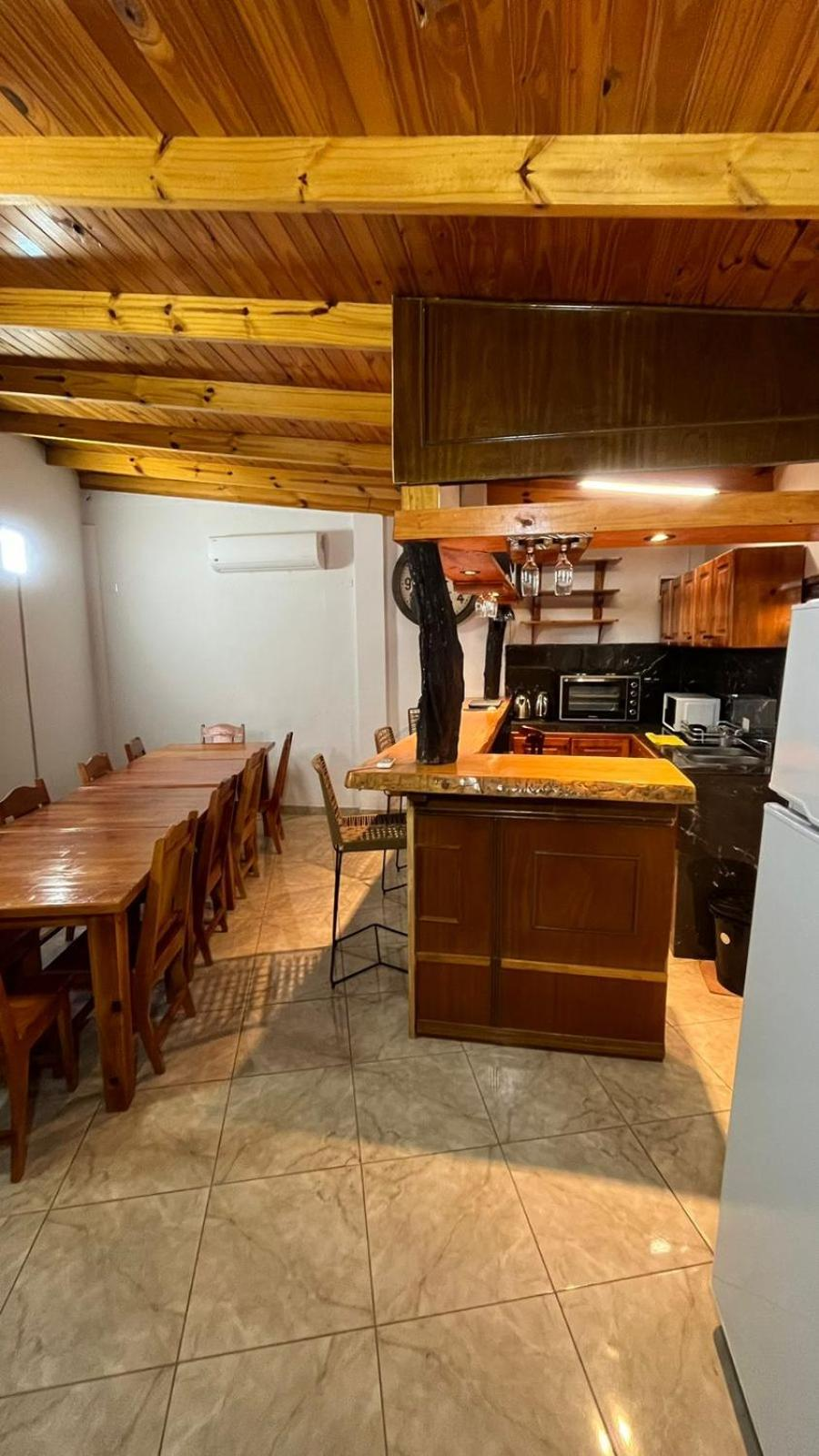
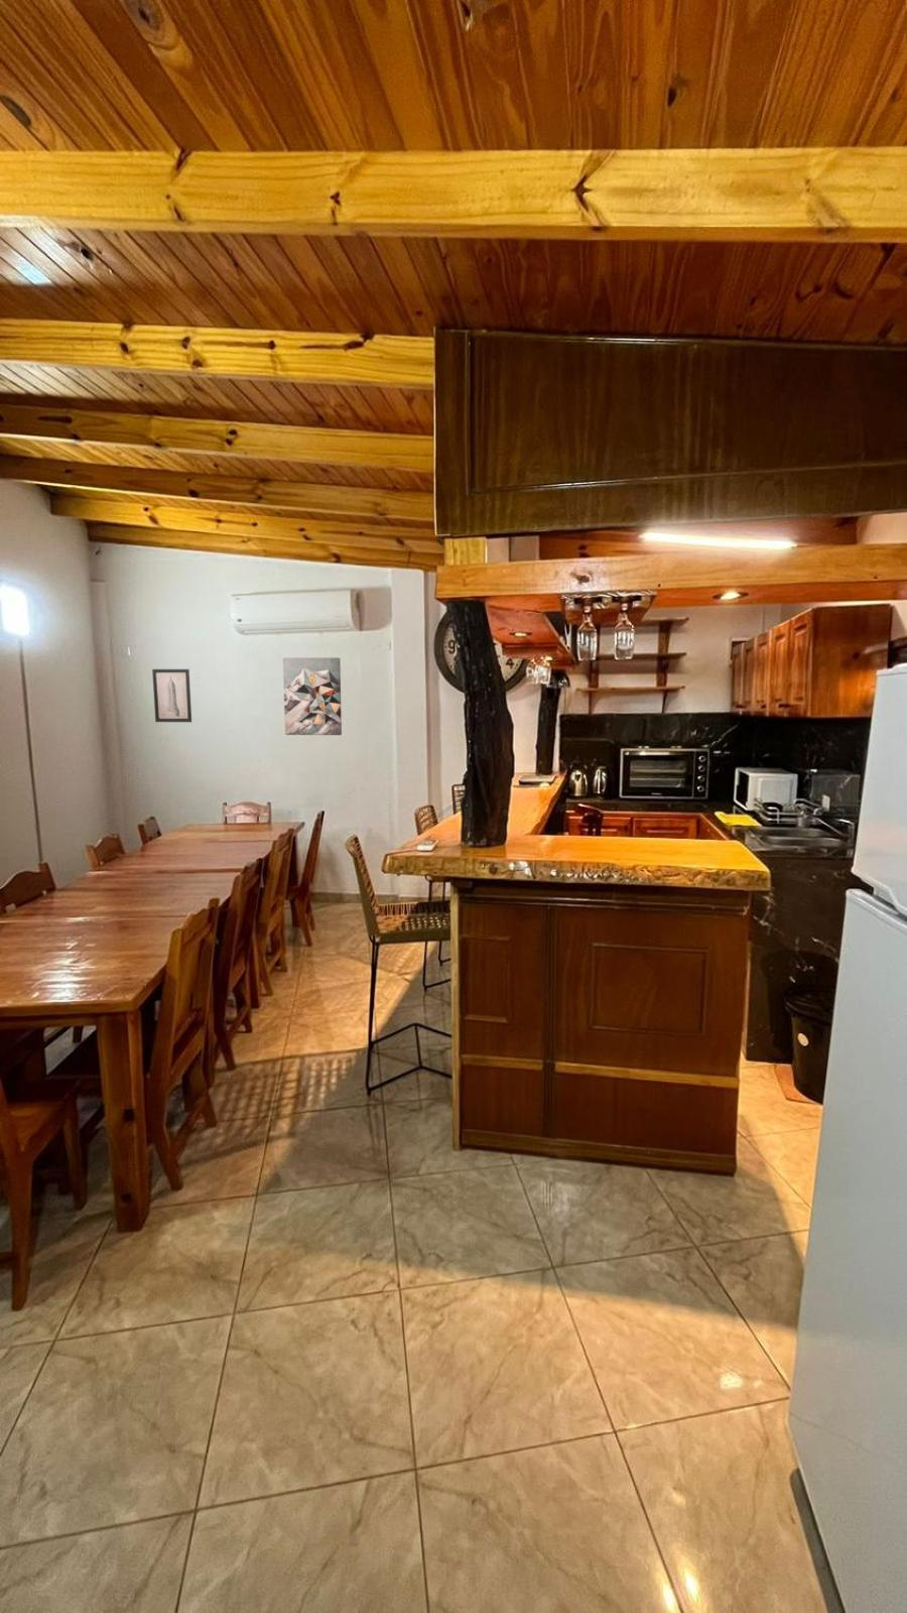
+ wall art (172, 696)
+ wall art (312, 697)
